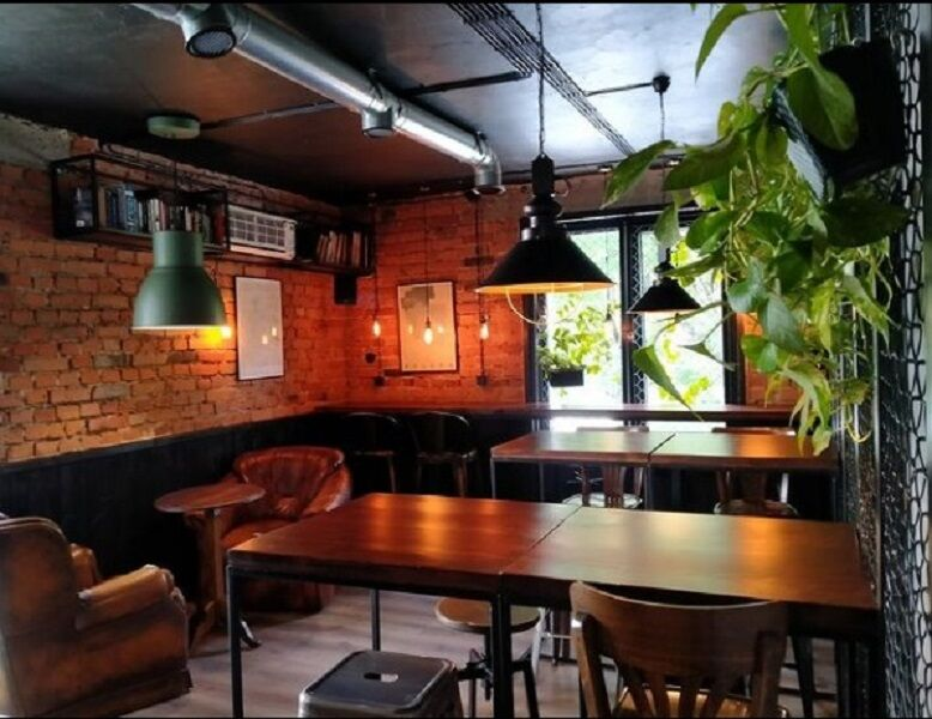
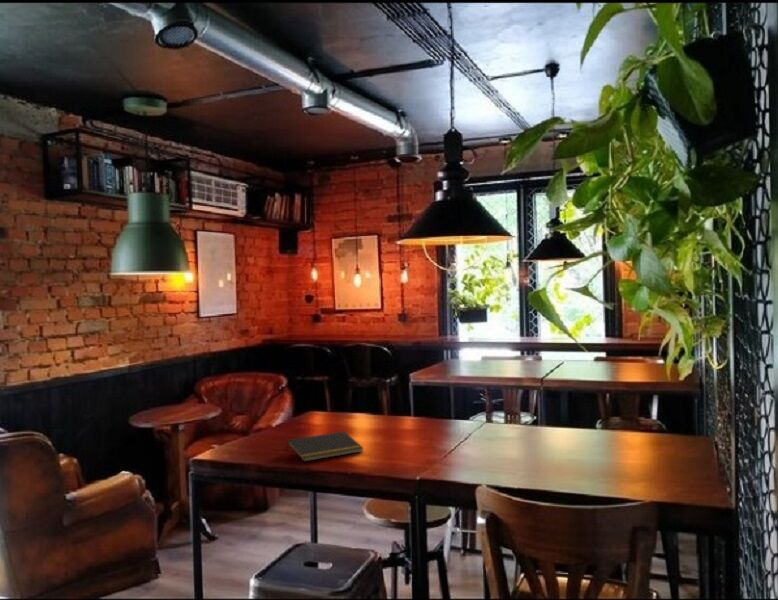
+ notepad (325, 445)
